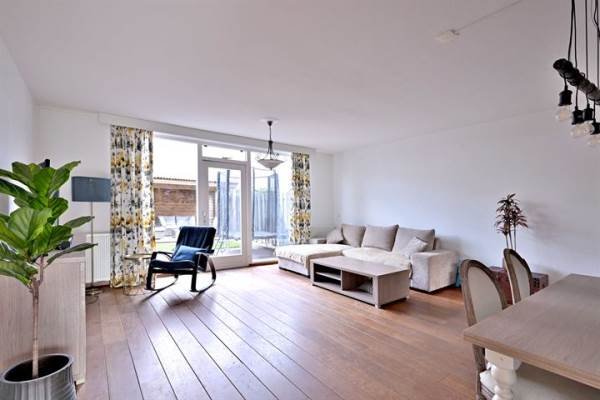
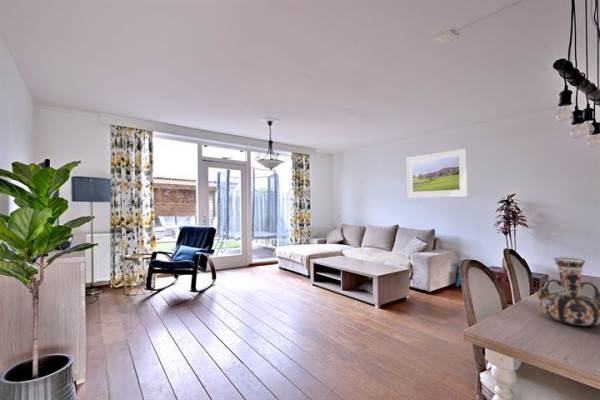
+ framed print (434, 175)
+ decorative vase (570, 290)
